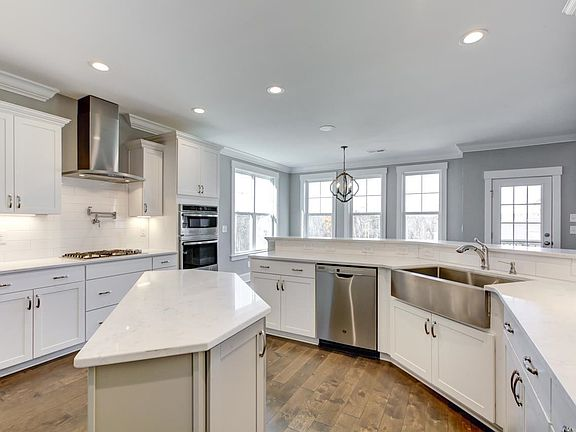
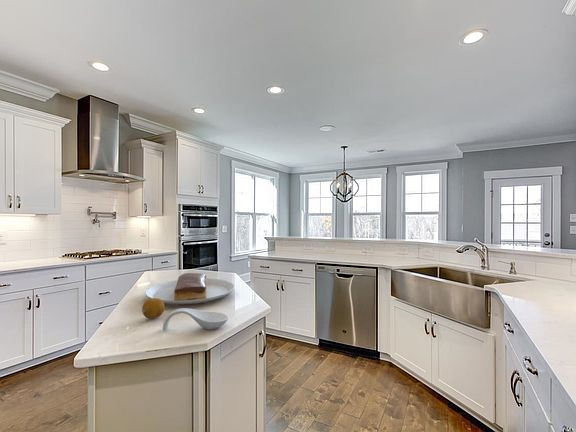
+ spoon rest (196, 318)
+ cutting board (191, 286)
+ fruit (153, 308)
